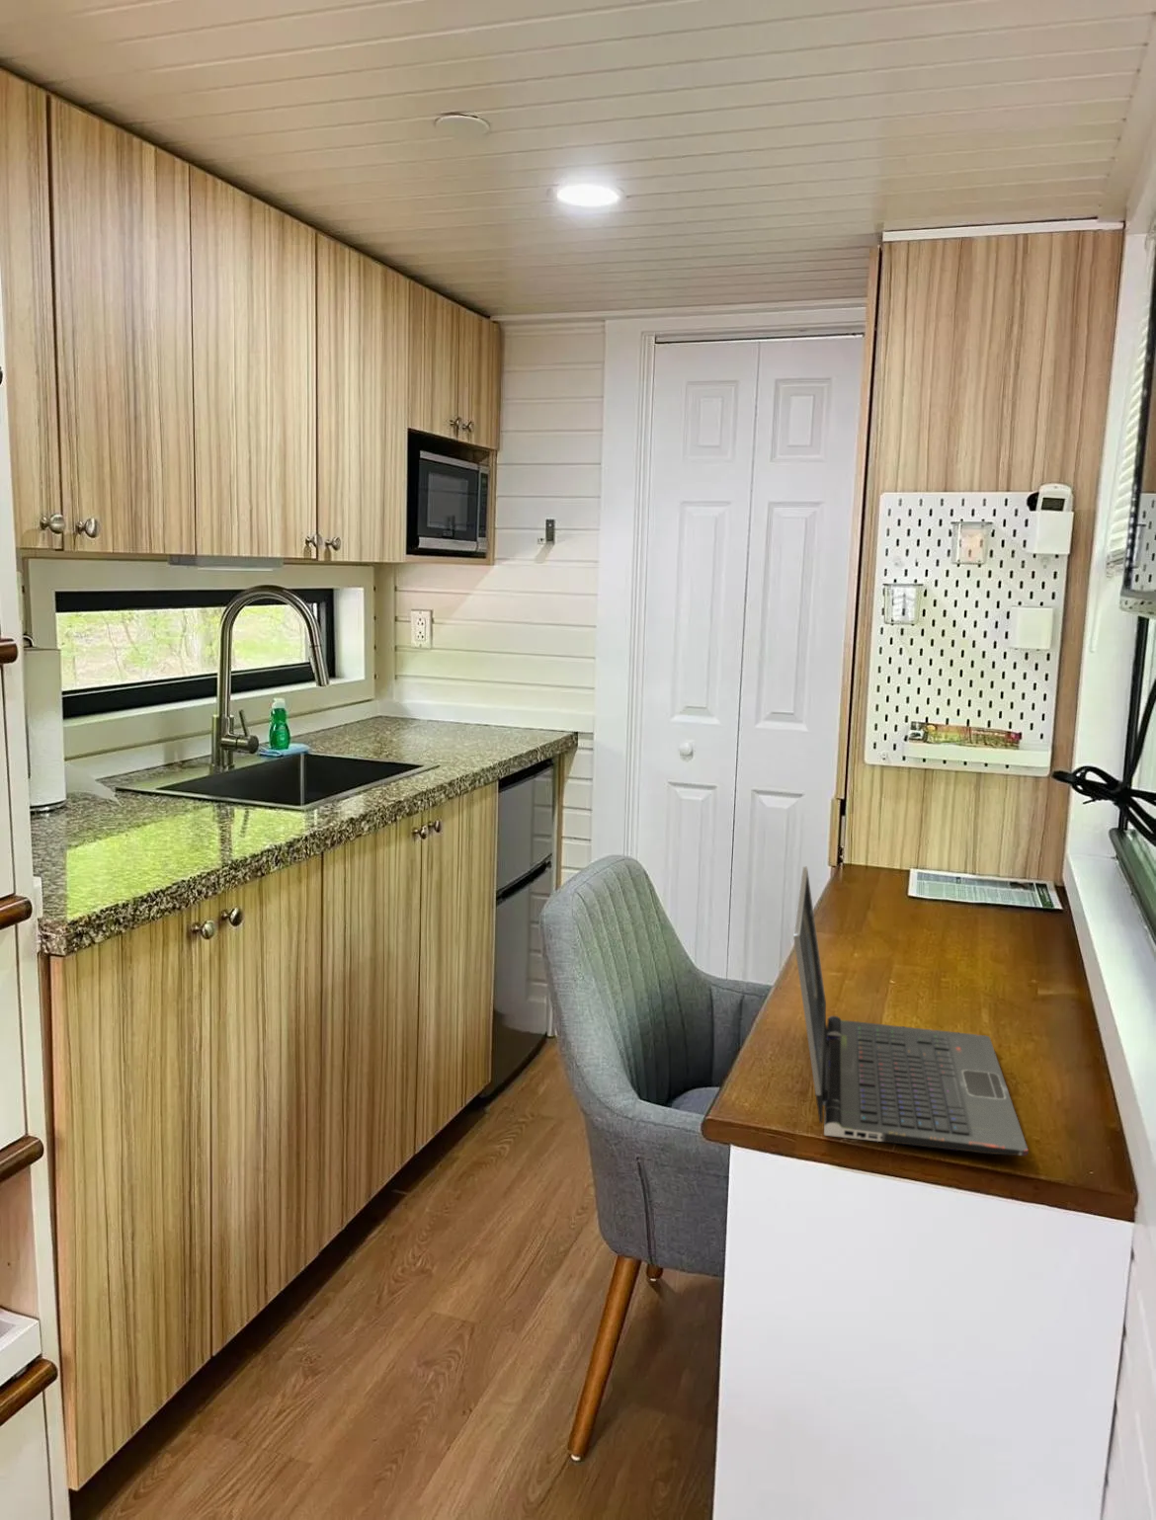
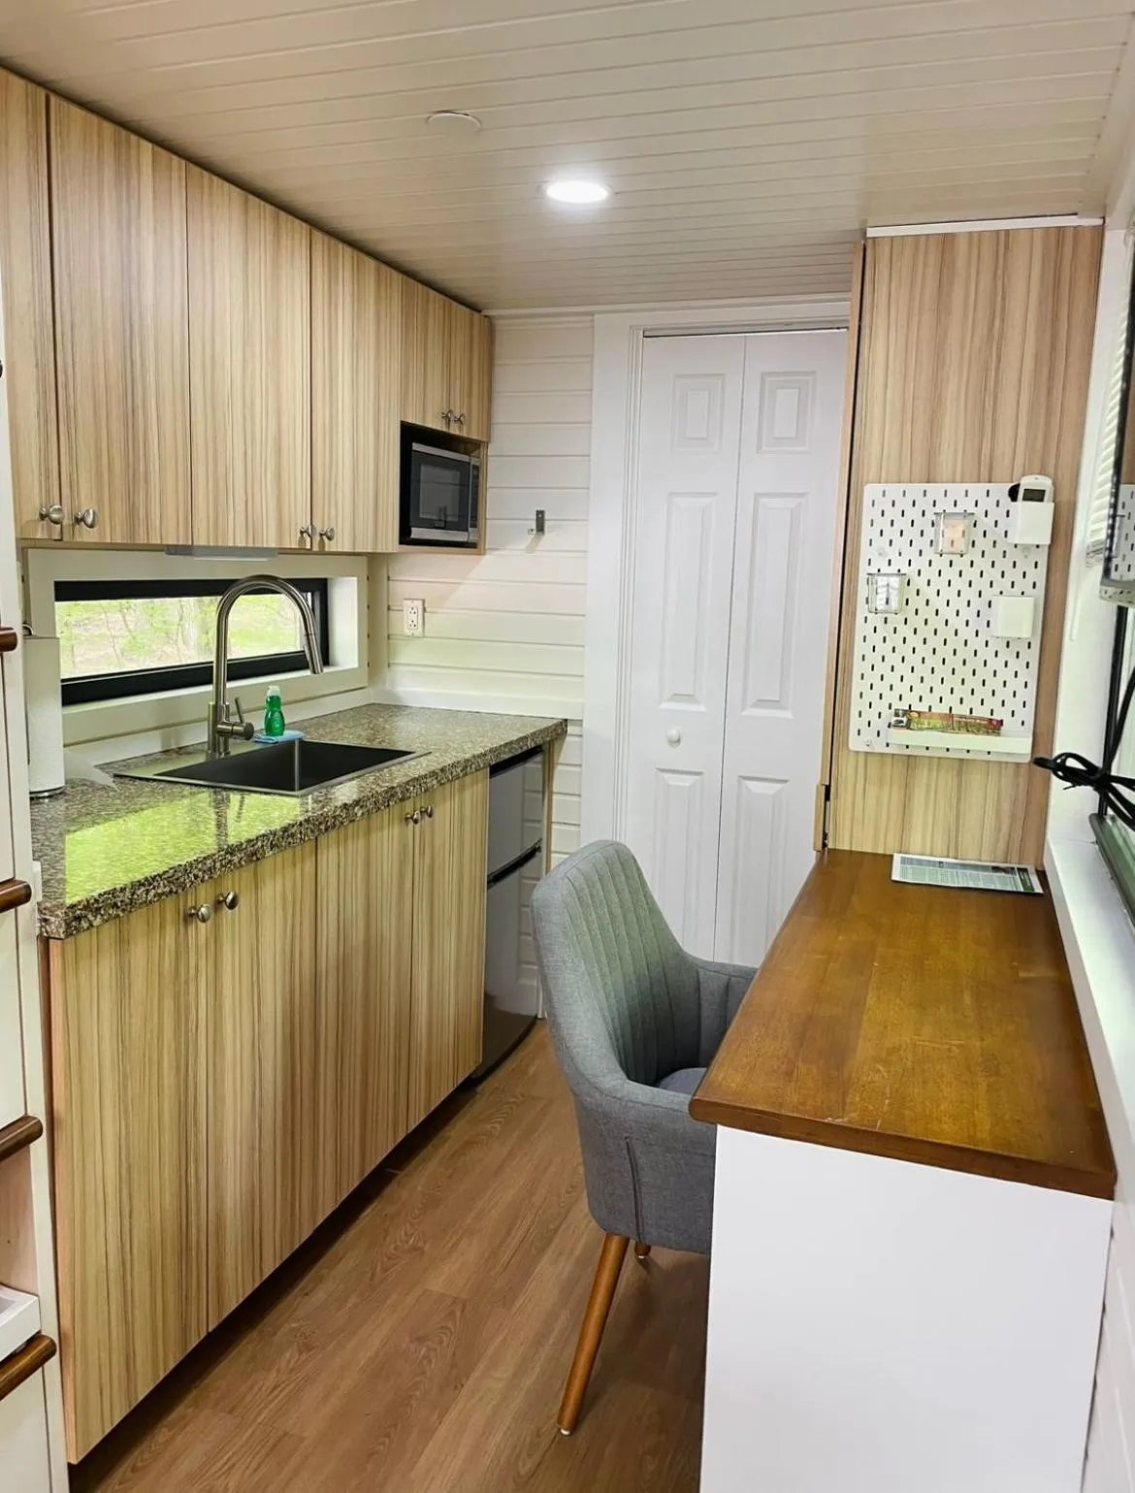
- laptop computer (901, 1026)
